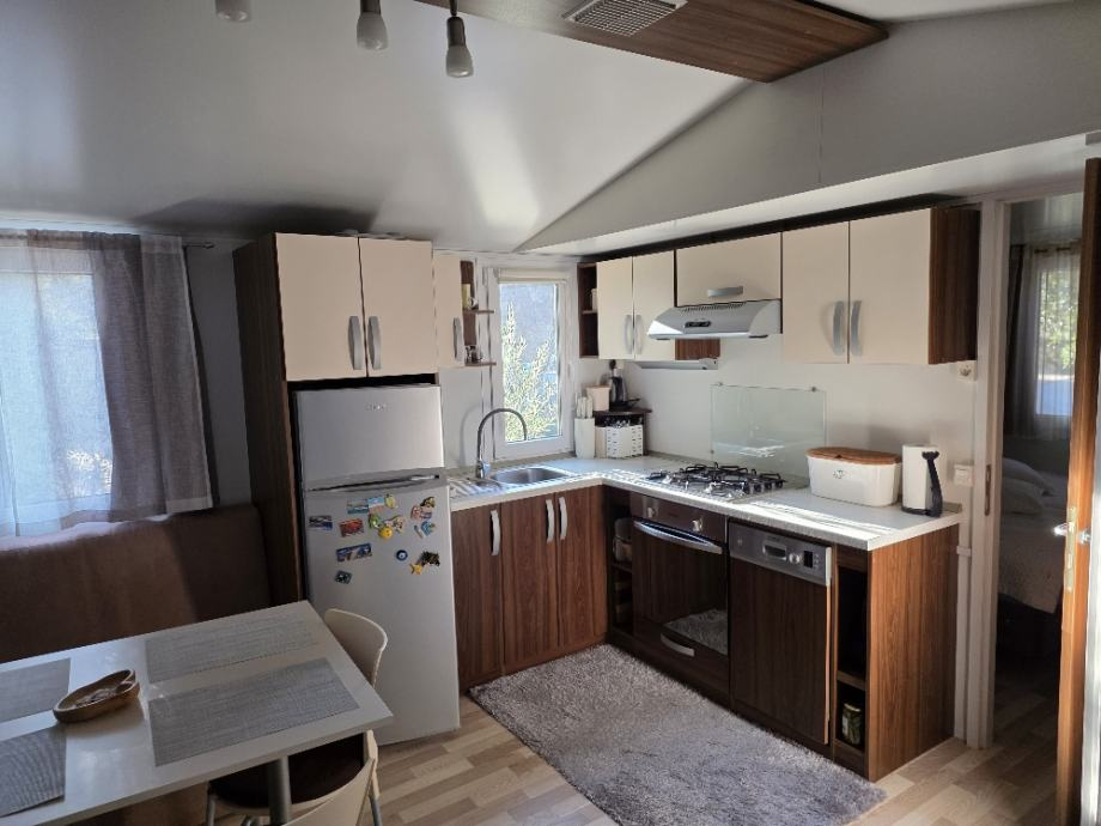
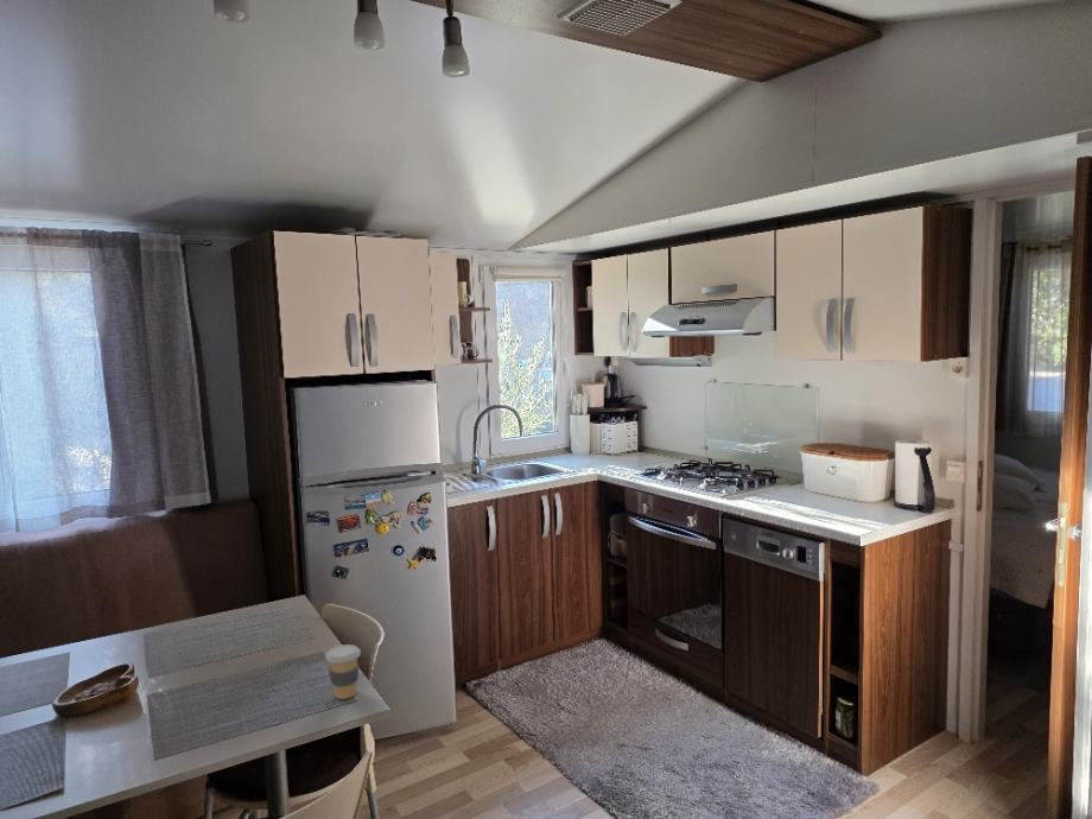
+ coffee cup (344, 672)
